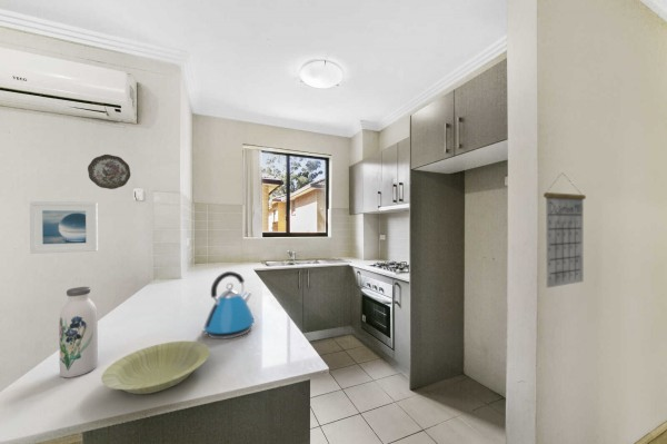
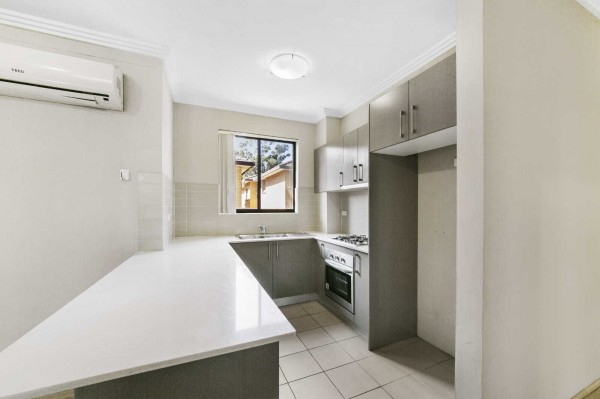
- bowl (160, 369)
- calendar (565, 228)
- decorative plate (110, 171)
- water bottle (79, 328)
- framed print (64, 227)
- kettle (228, 300)
